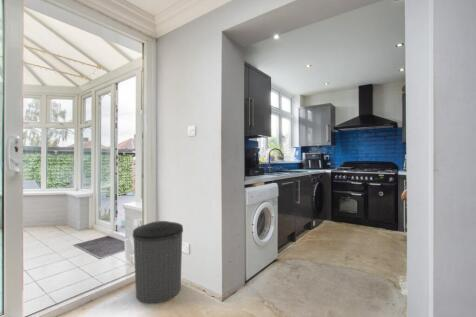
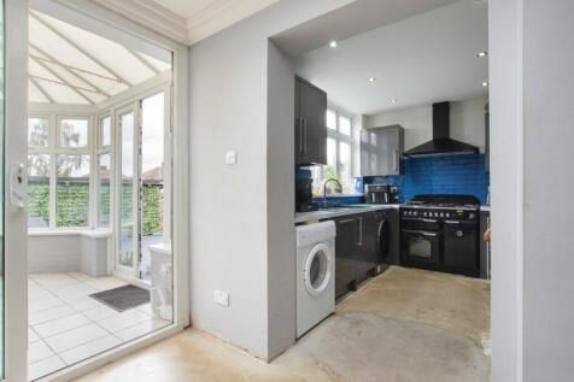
- trash can (158, 256)
